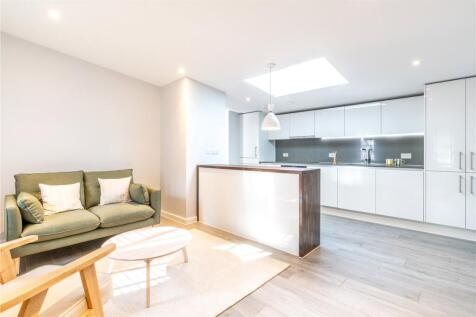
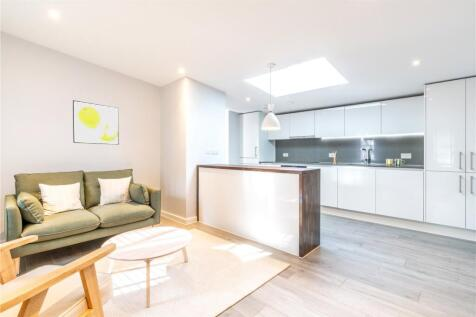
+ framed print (97, 124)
